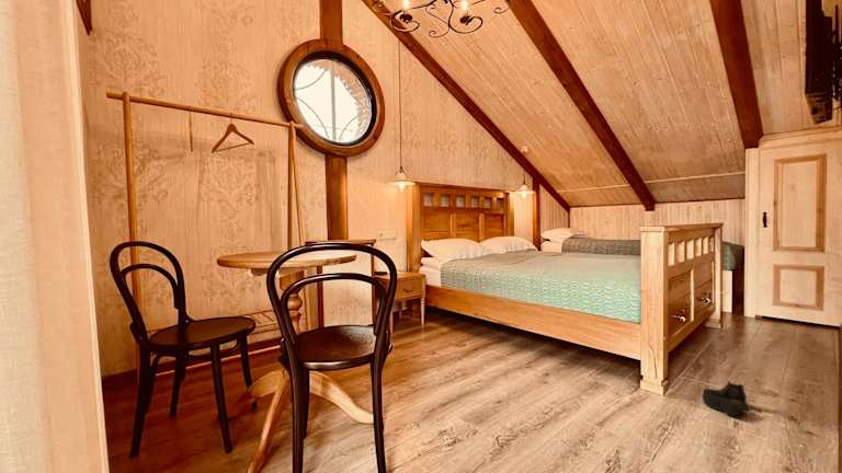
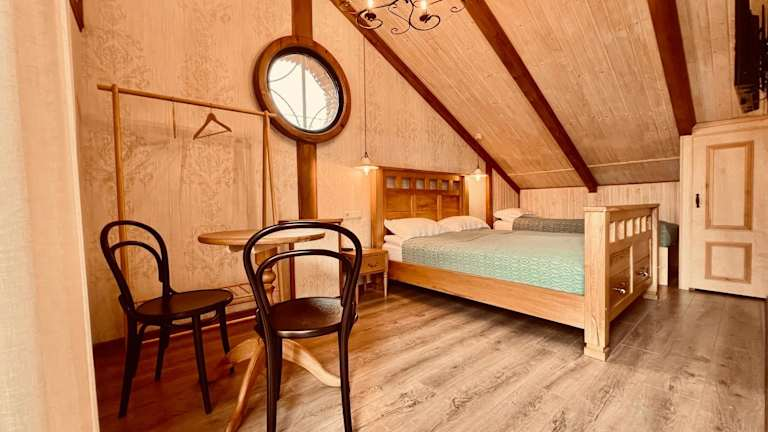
- boots (726, 395)
